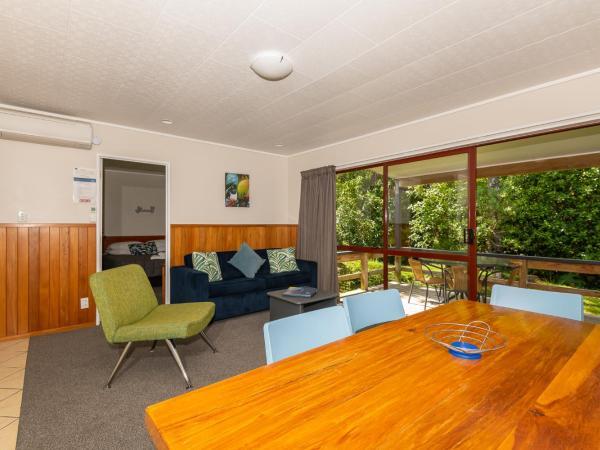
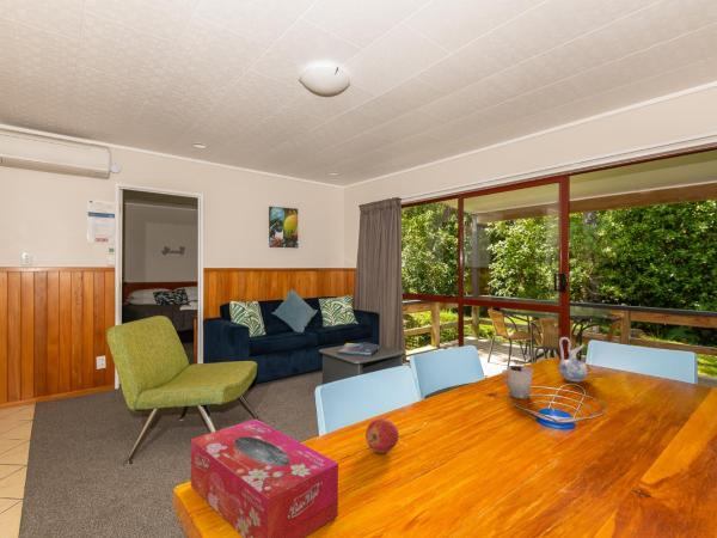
+ apple (381, 434)
+ tissue box (259, 475)
+ cup (515, 380)
+ ceramic pitcher (572, 357)
